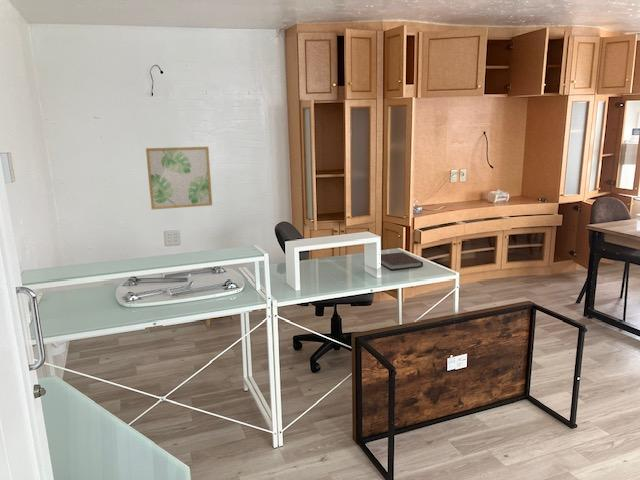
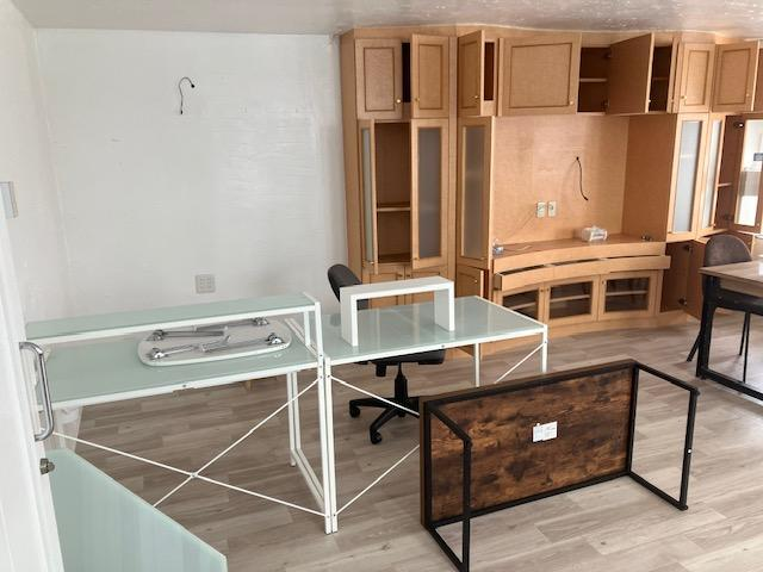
- wall art (179, 177)
- notebook (397, 260)
